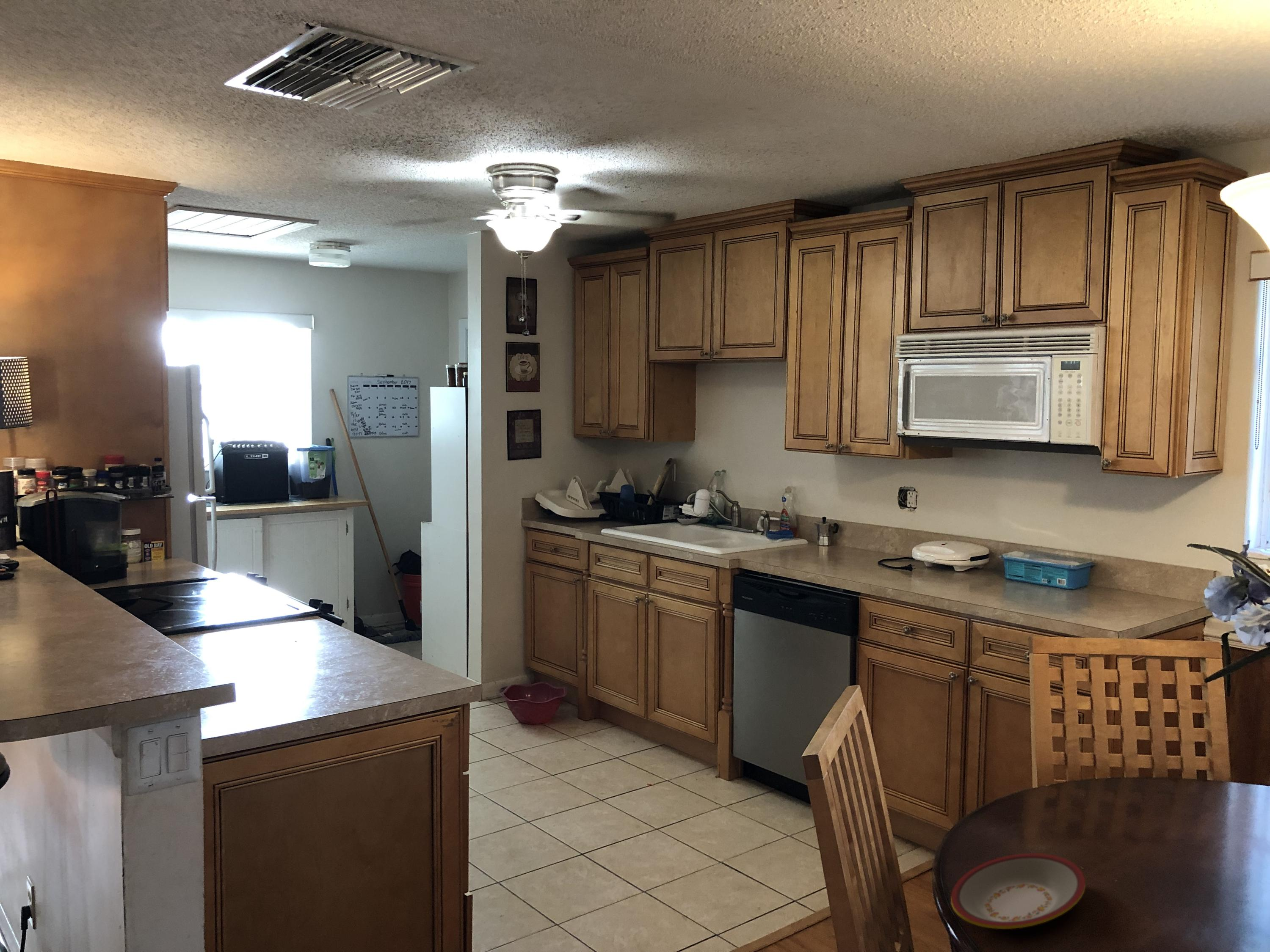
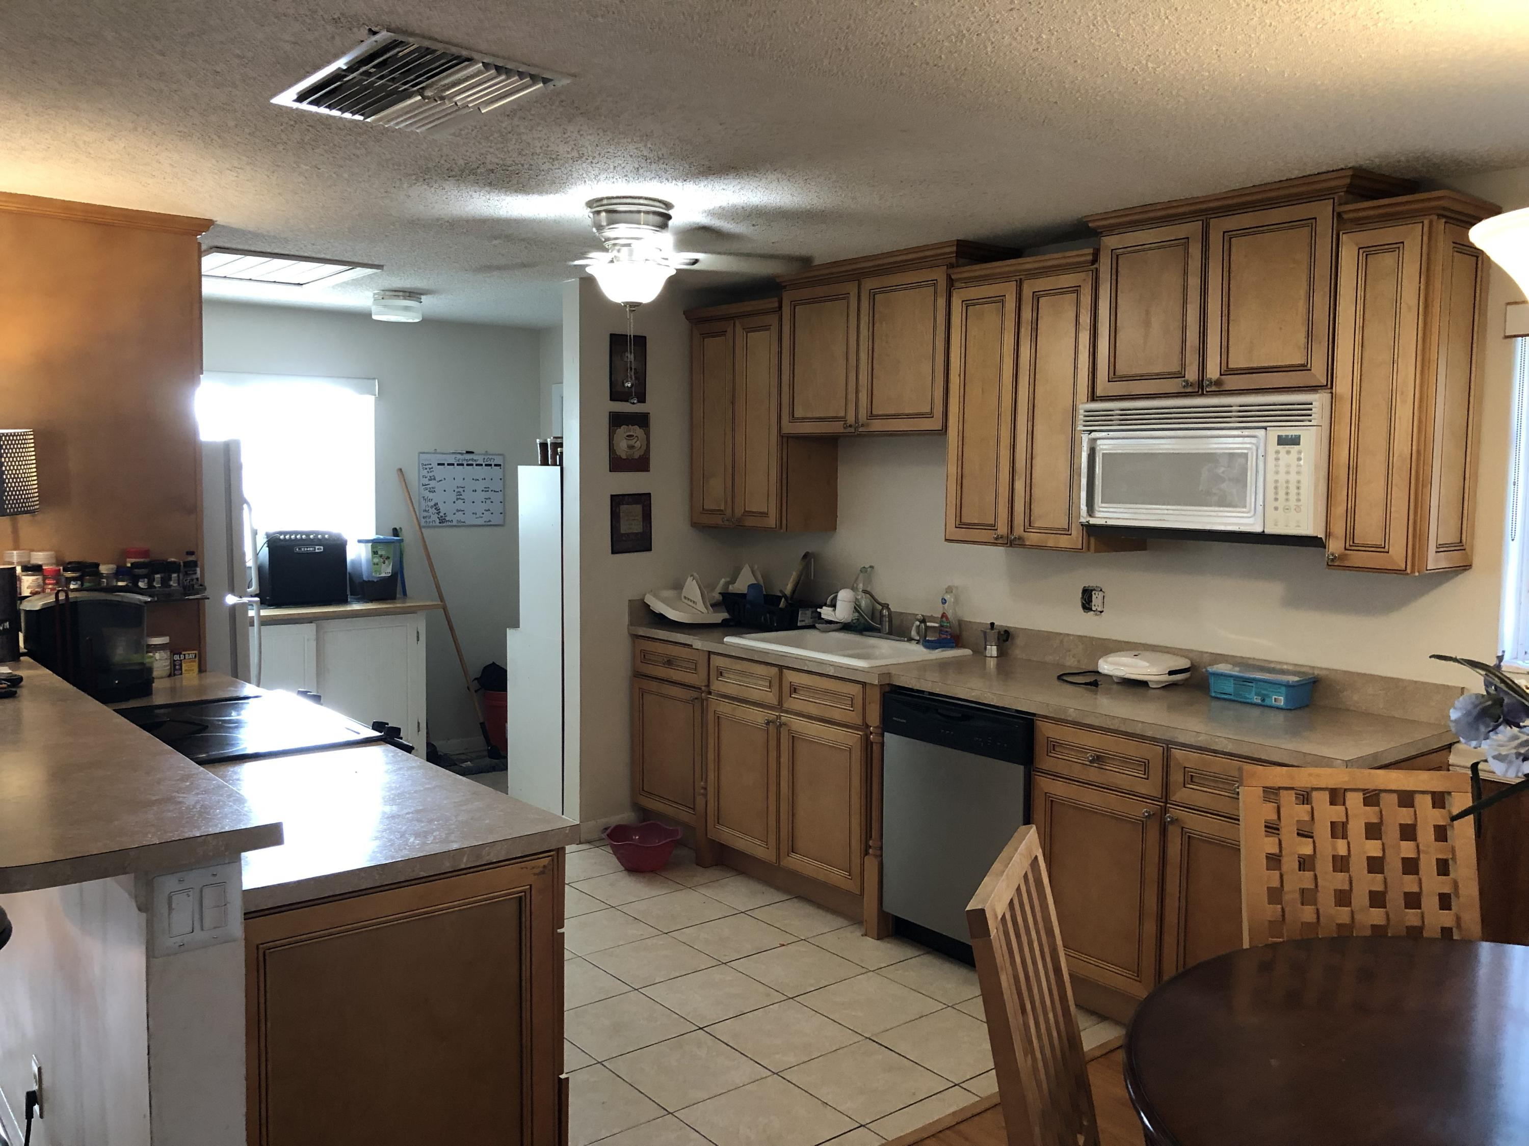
- plate (1019, 895)
